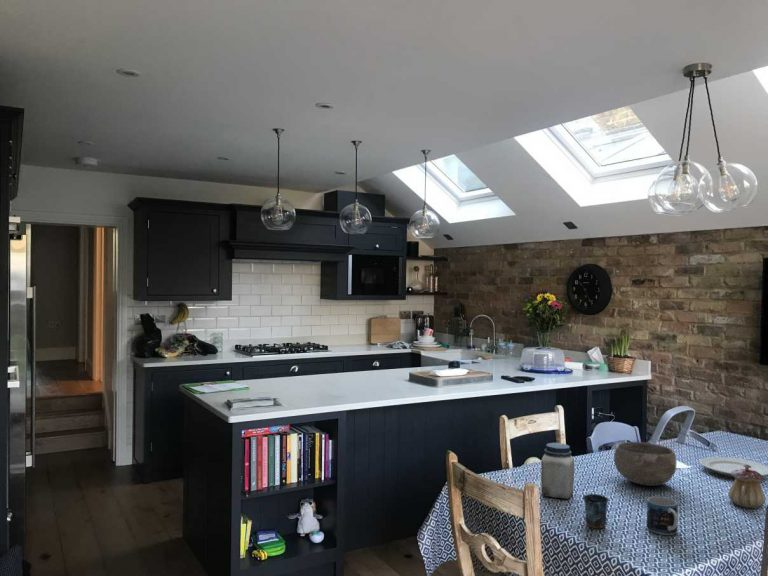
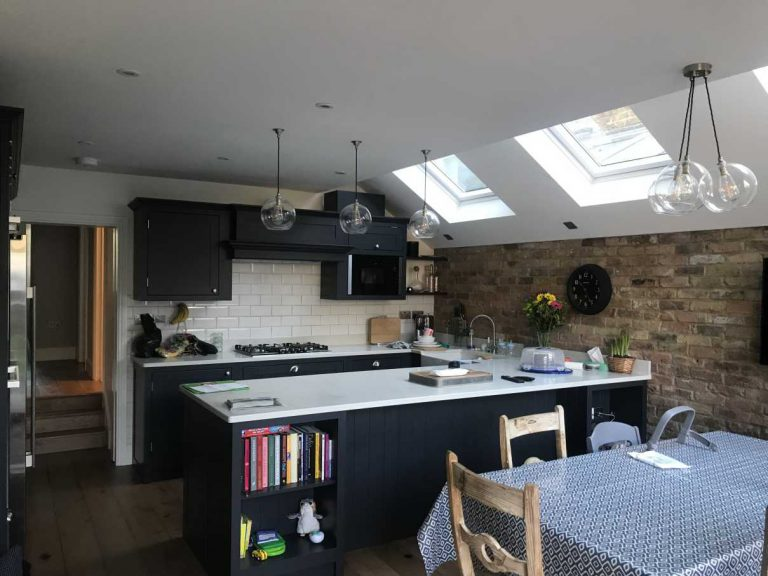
- chinaware (734, 468)
- teapot (746, 484)
- mug (665, 518)
- bowl (644, 465)
- jar (557, 469)
- mug (594, 512)
